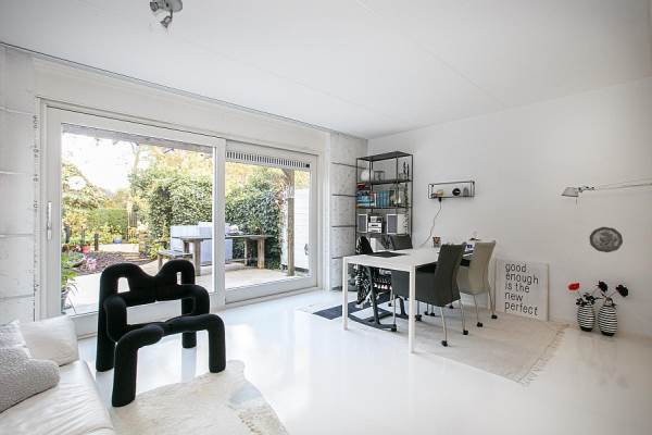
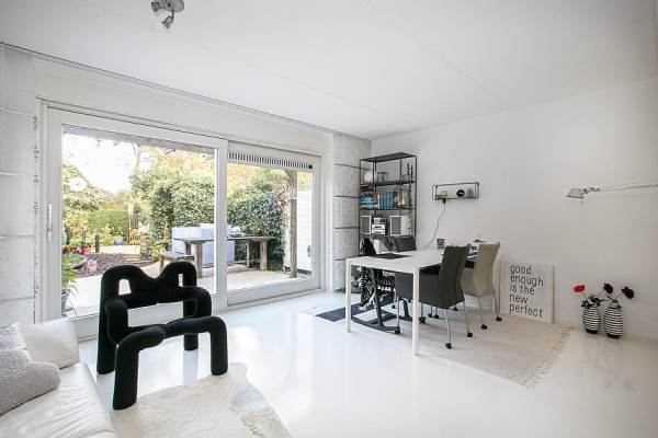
- decorative plate (605, 239)
